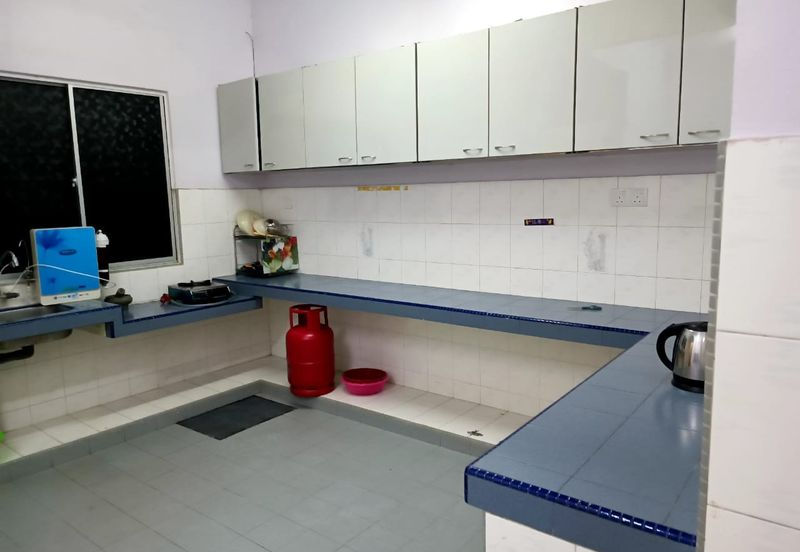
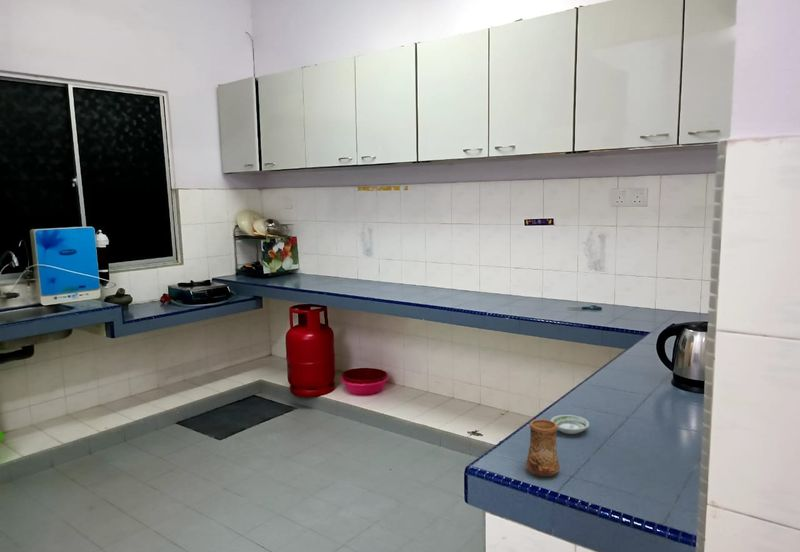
+ cup (542, 447)
+ saucer (569, 425)
